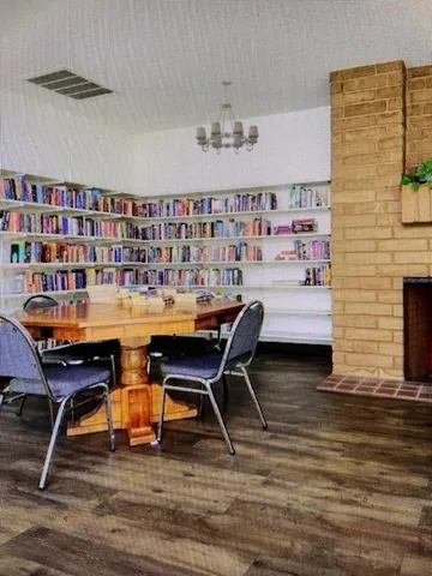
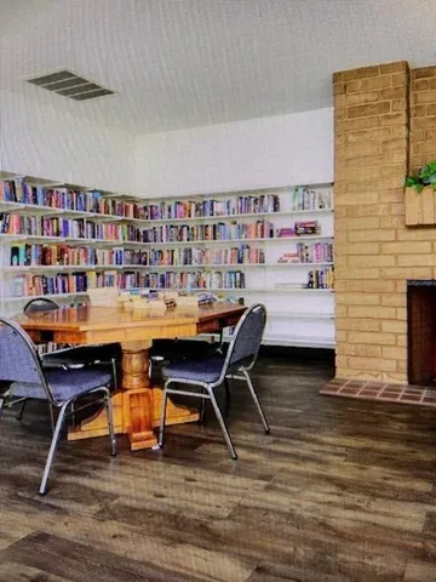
- chandelier (229, 115)
